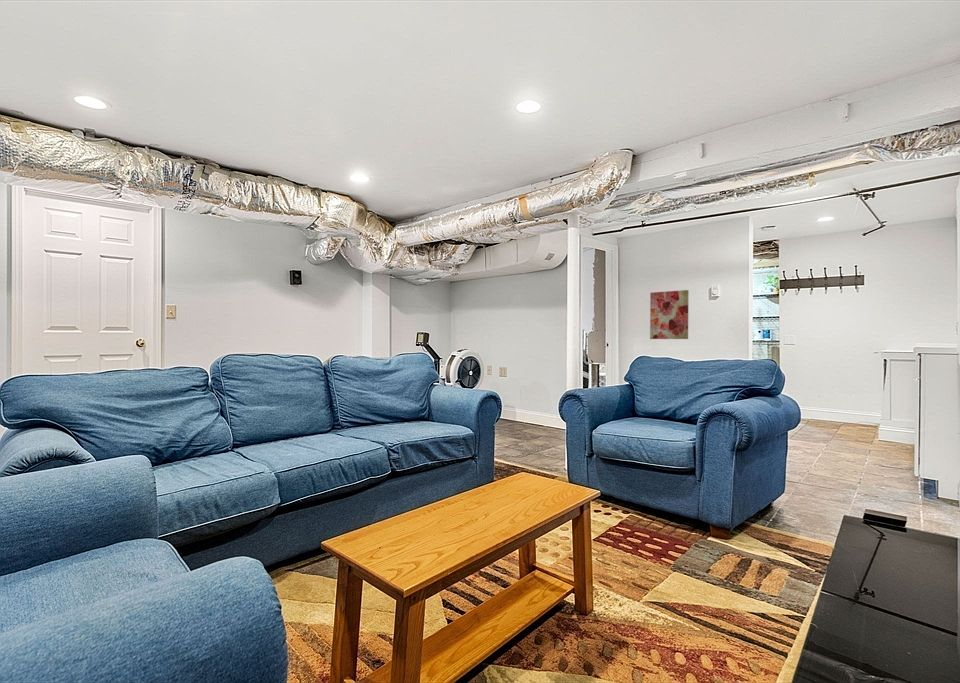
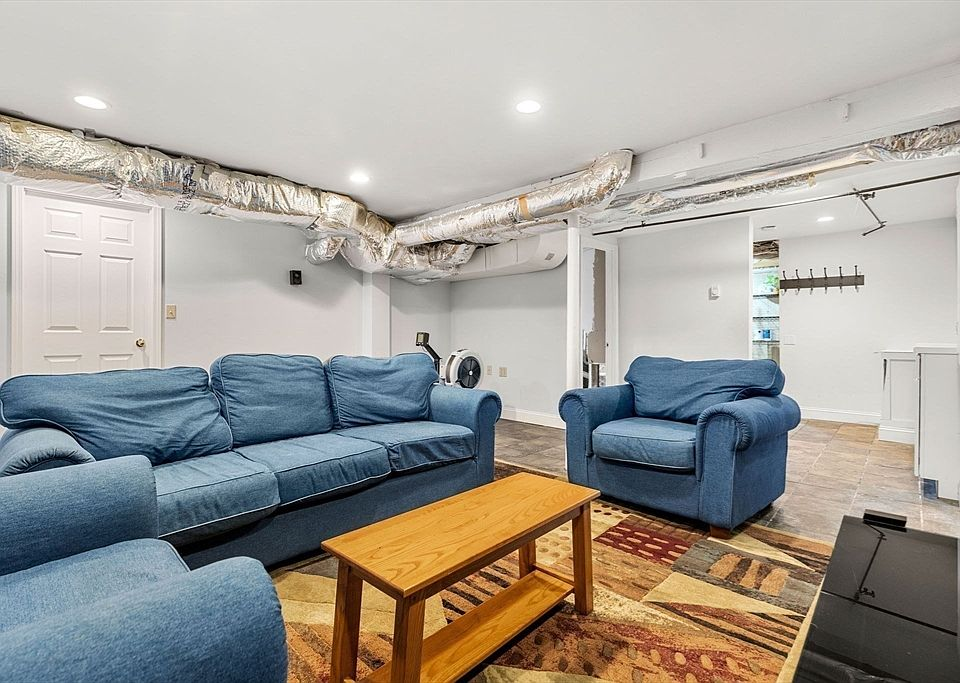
- wall art (668, 315)
